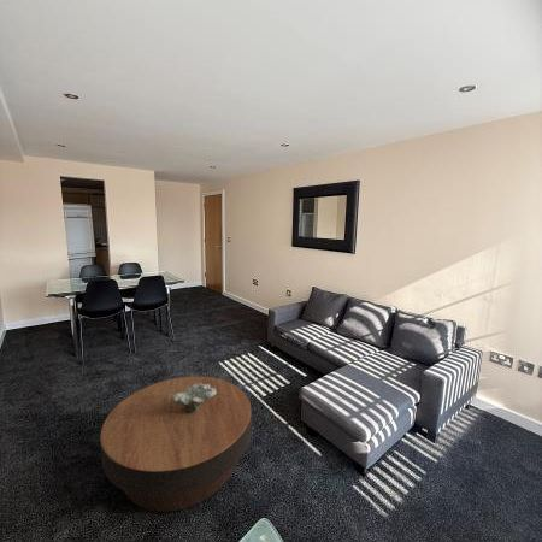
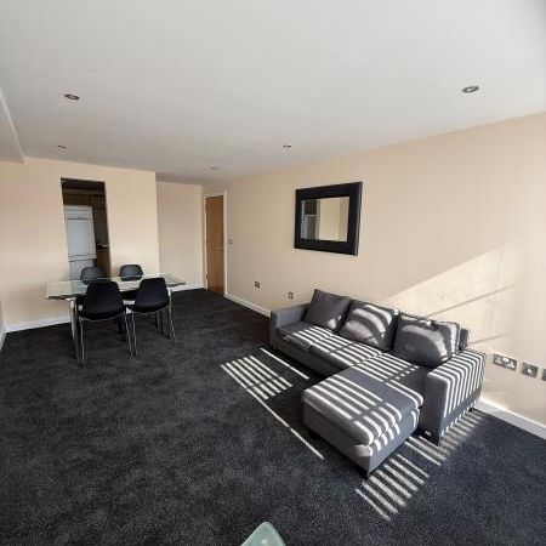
- decorative bowl (194, 397)
- coffee table (181, 435)
